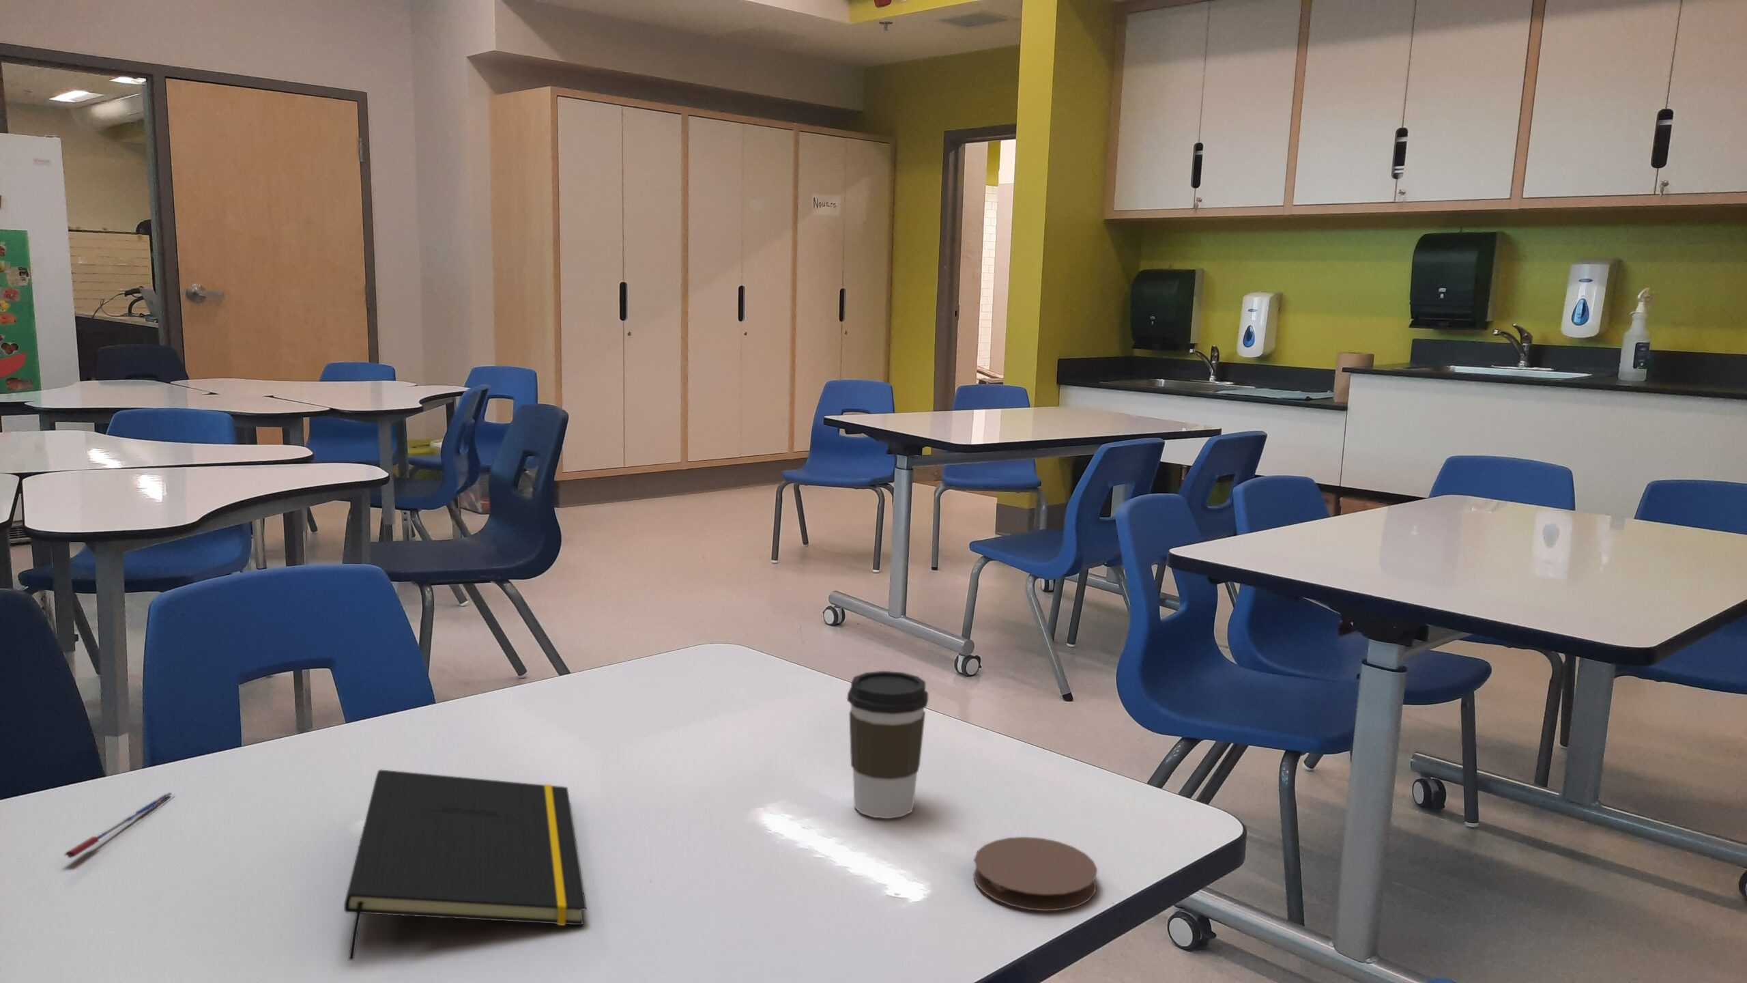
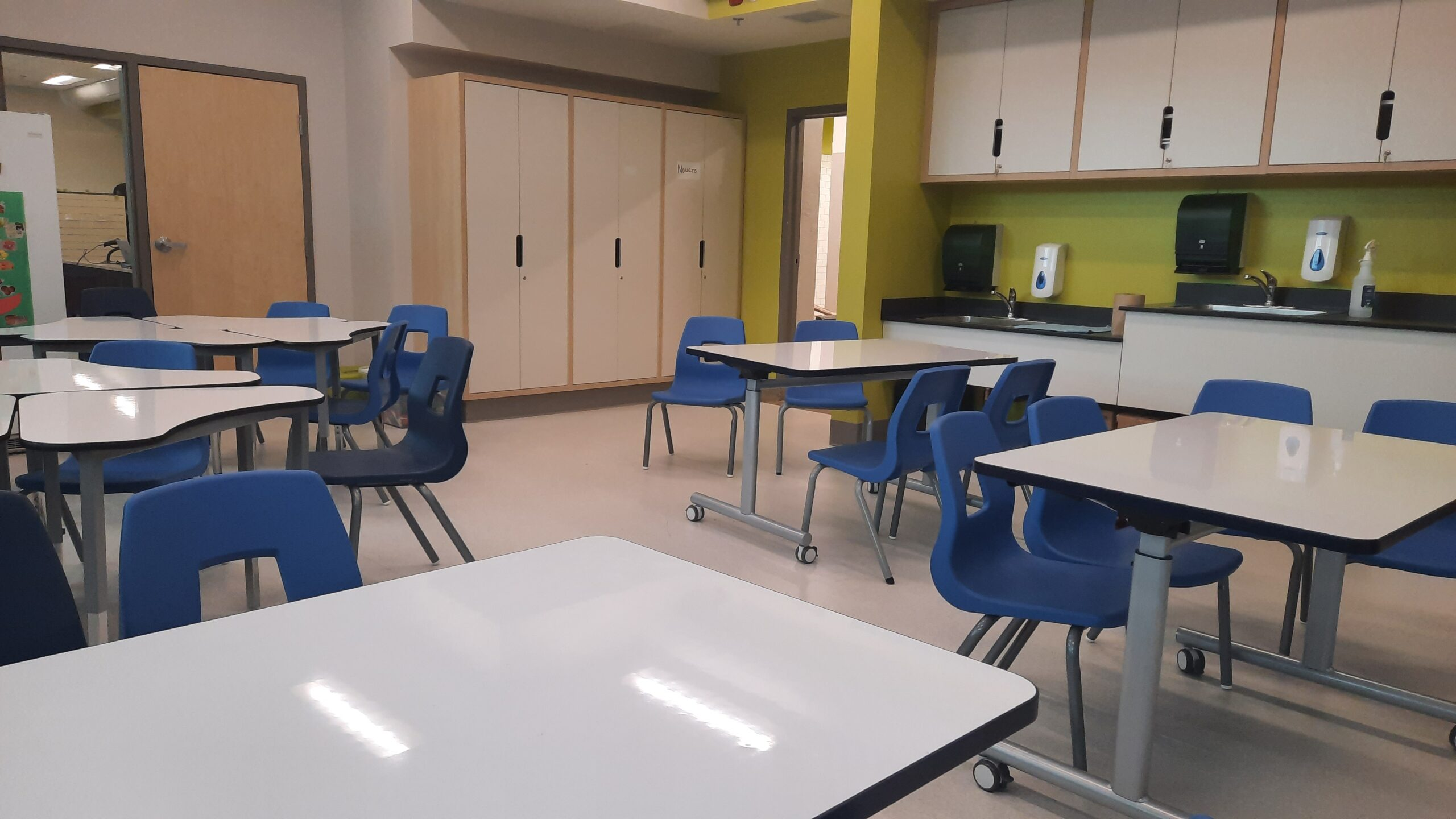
- pen (122, 821)
- coffee cup (885, 744)
- coaster (1034, 871)
- notepad (472, 840)
